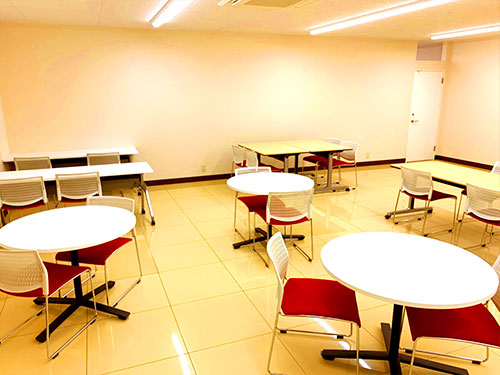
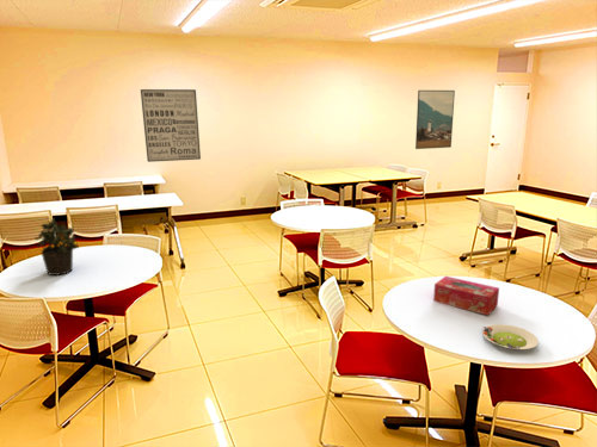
+ wall art (171, 125)
+ potted plant (57, 244)
+ tissue box (466, 294)
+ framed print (435, 119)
+ salad plate (509, 337)
